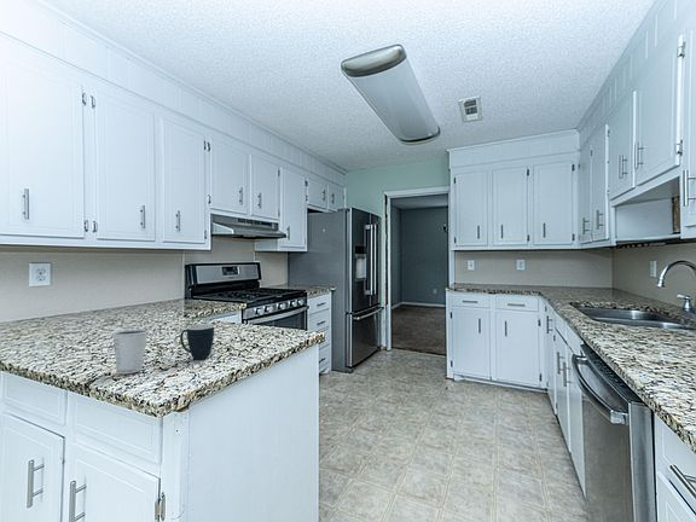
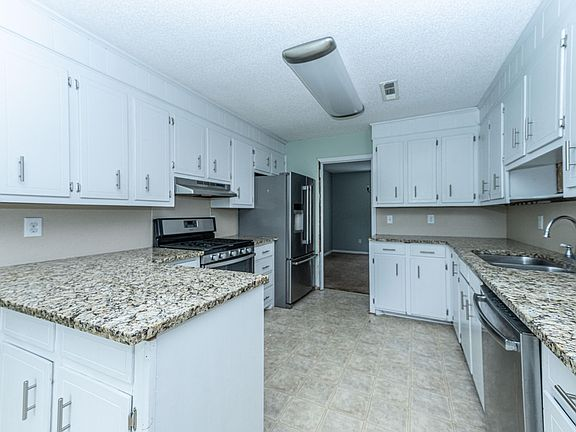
- mug (196, 342)
- dixie cup (130, 350)
